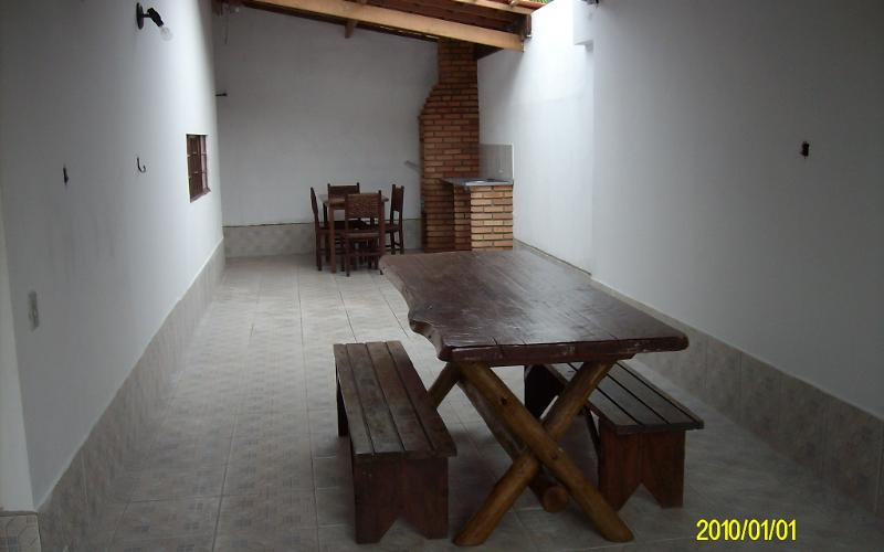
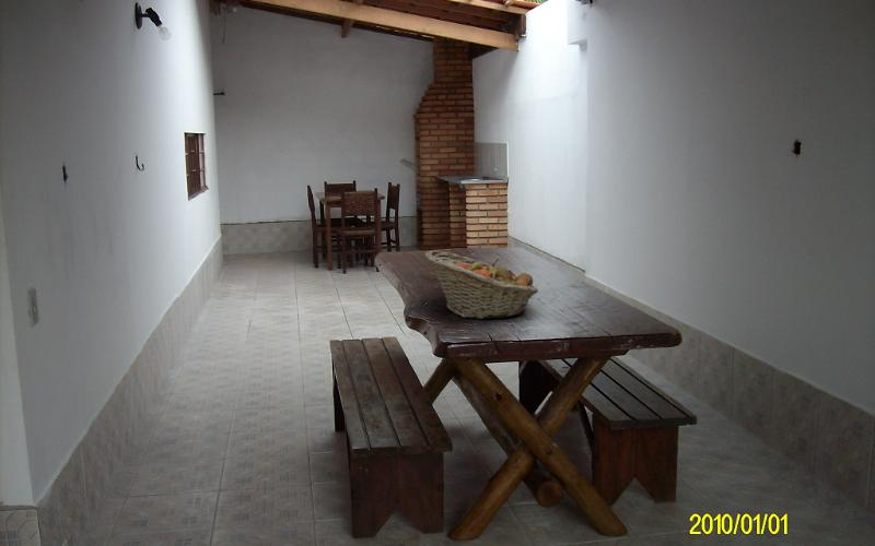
+ fruit basket (480, 281)
